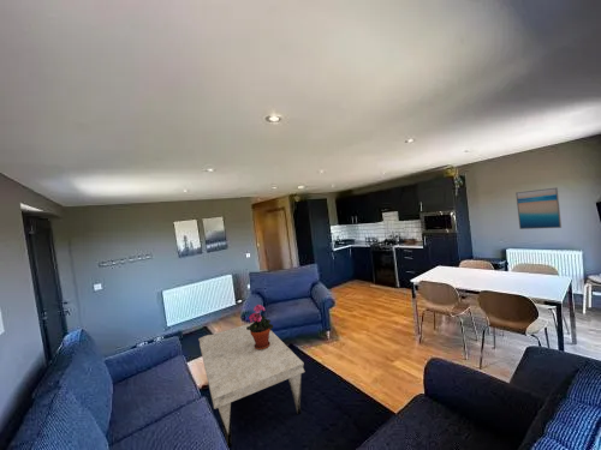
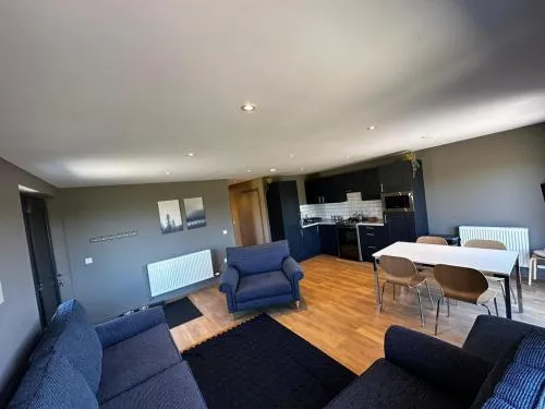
- wall art (537, 209)
- coffee table (245, 368)
- potted plant (258, 325)
